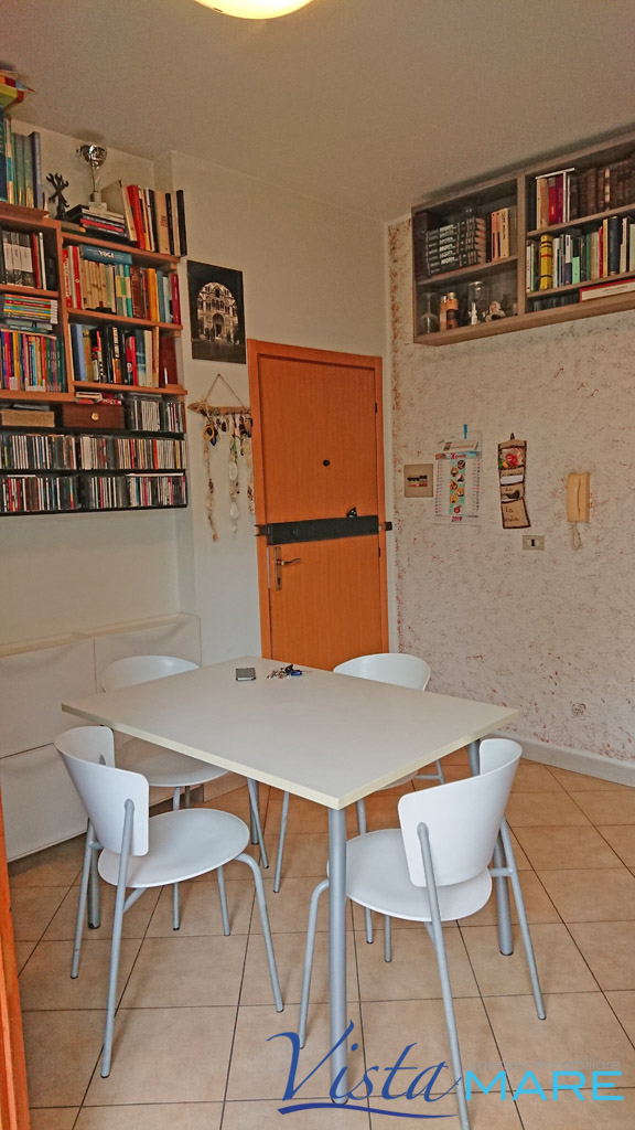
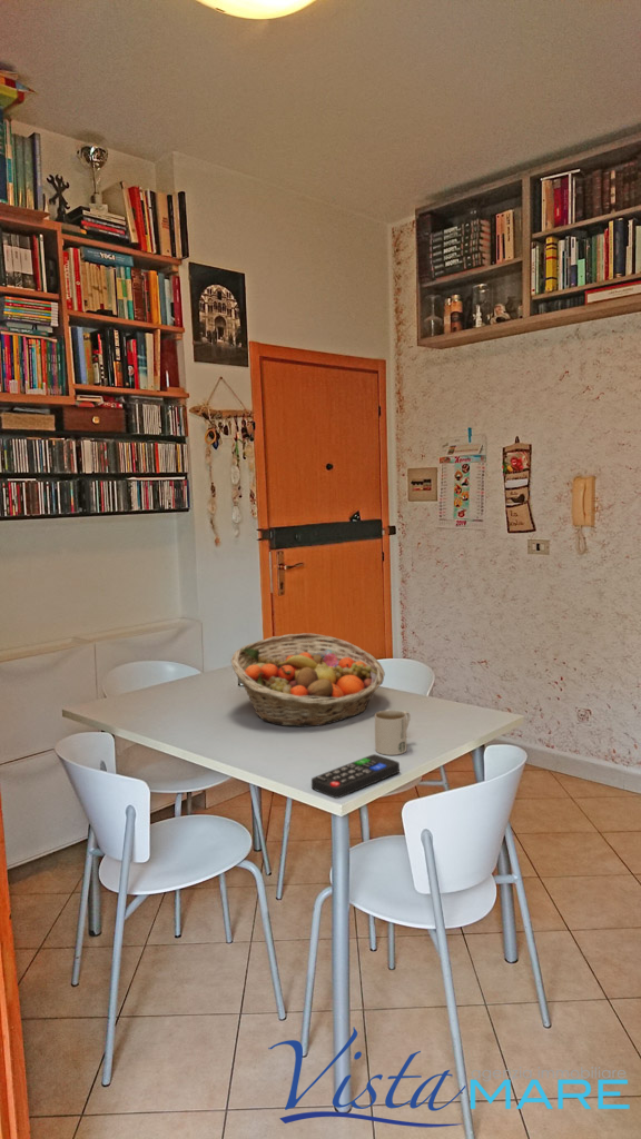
+ remote control (356, 774)
+ mug (395, 730)
+ fruit basket (308, 677)
